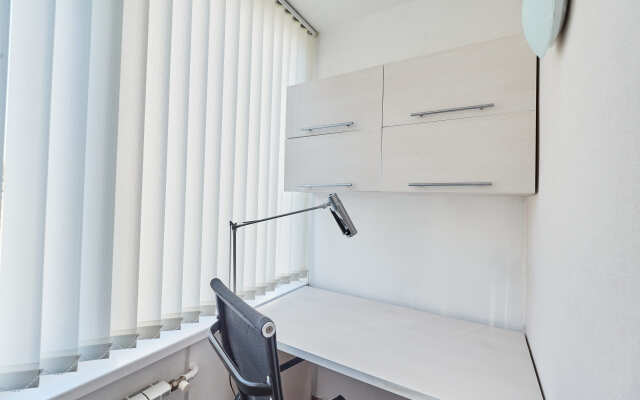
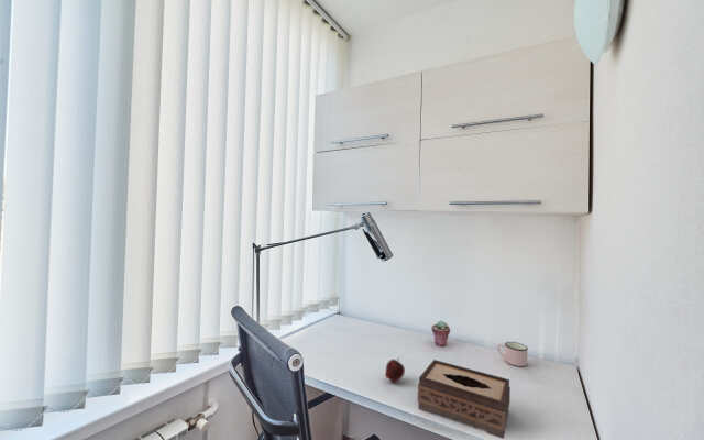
+ potted succulent (440, 331)
+ apple (394, 370)
+ mug (512, 353)
+ tissue box (463, 394)
